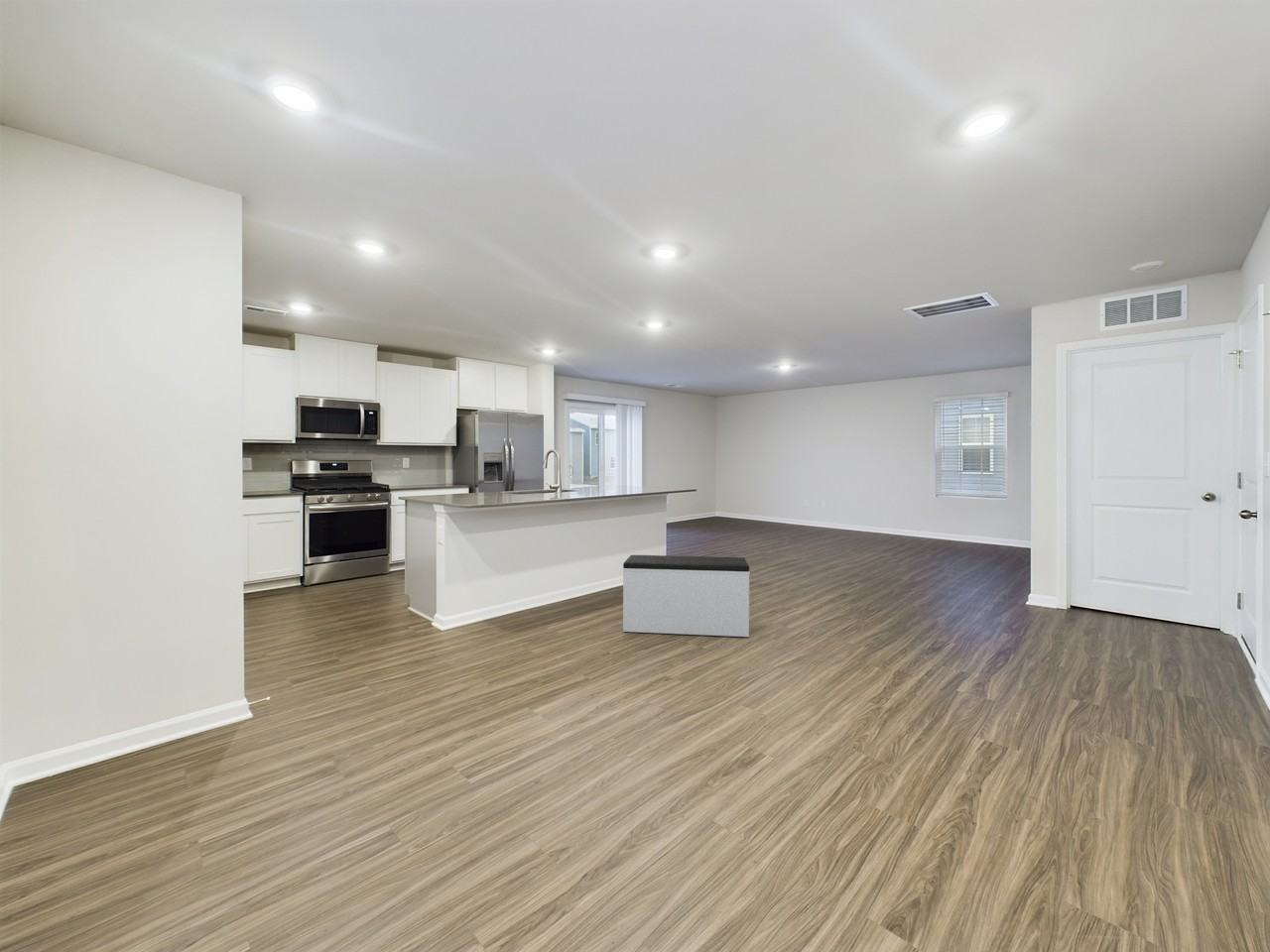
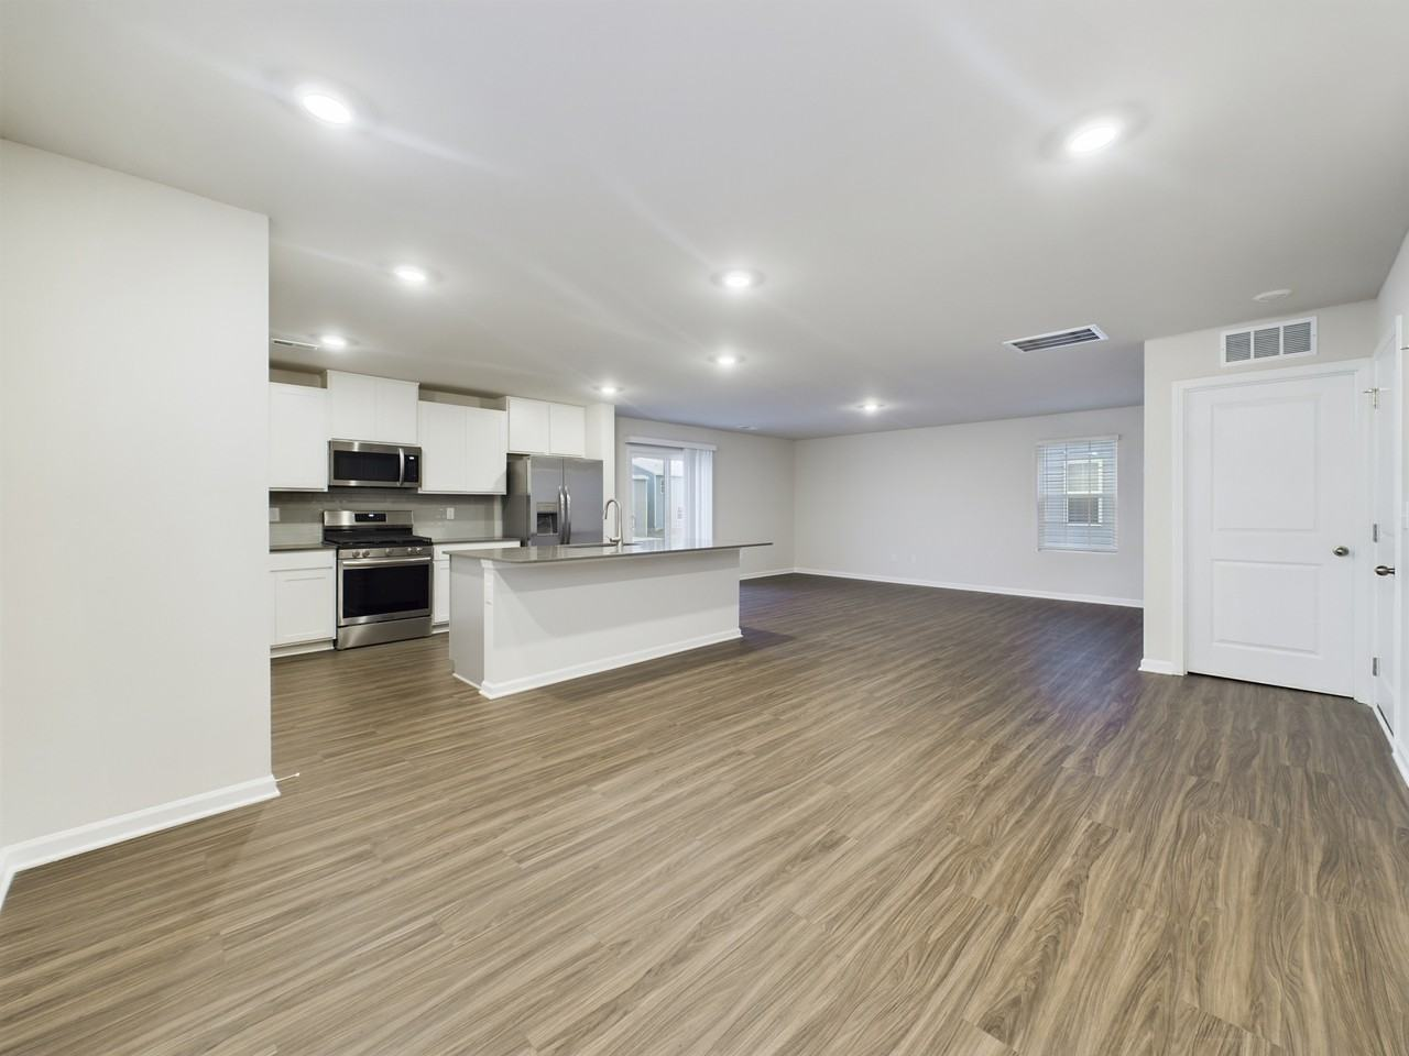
- bench (686, 592)
